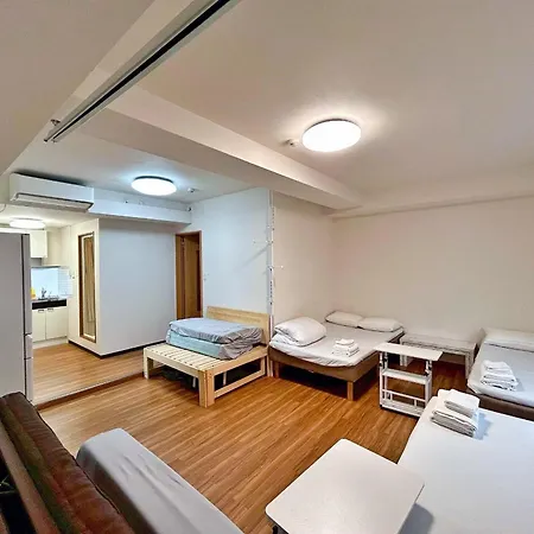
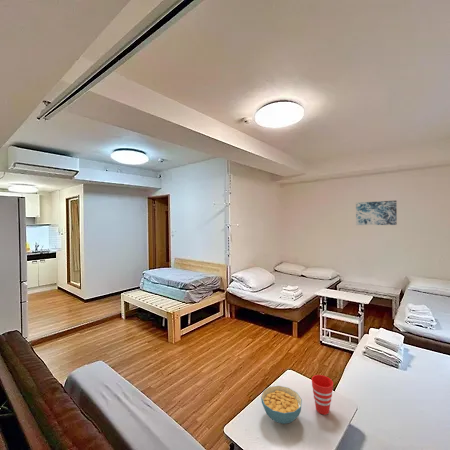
+ cup (322, 395)
+ cereal bowl (281, 408)
+ wall art (375, 213)
